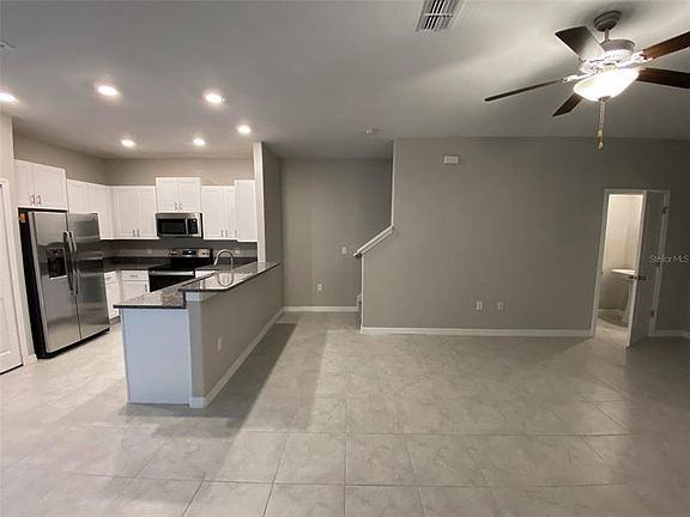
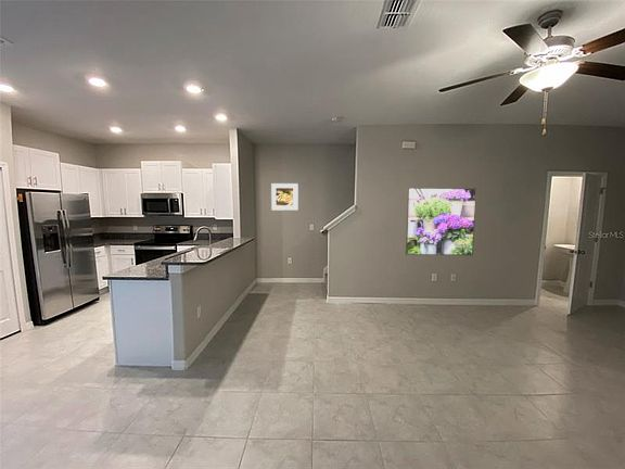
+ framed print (284, 197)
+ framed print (441, 221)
